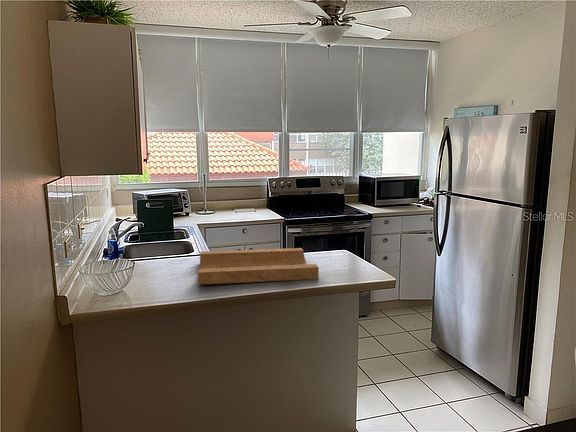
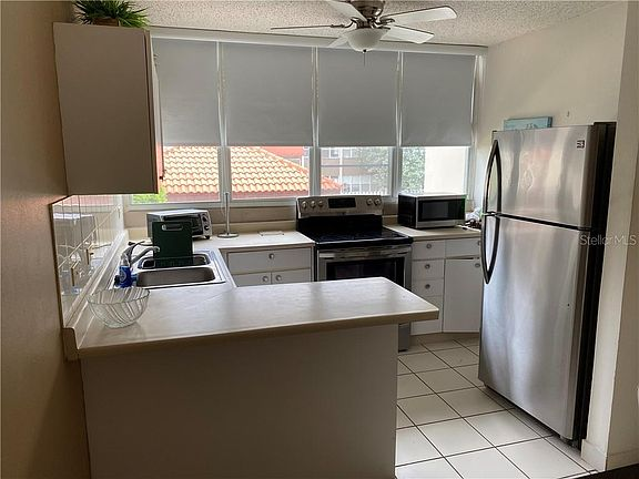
- cutting board (255, 264)
